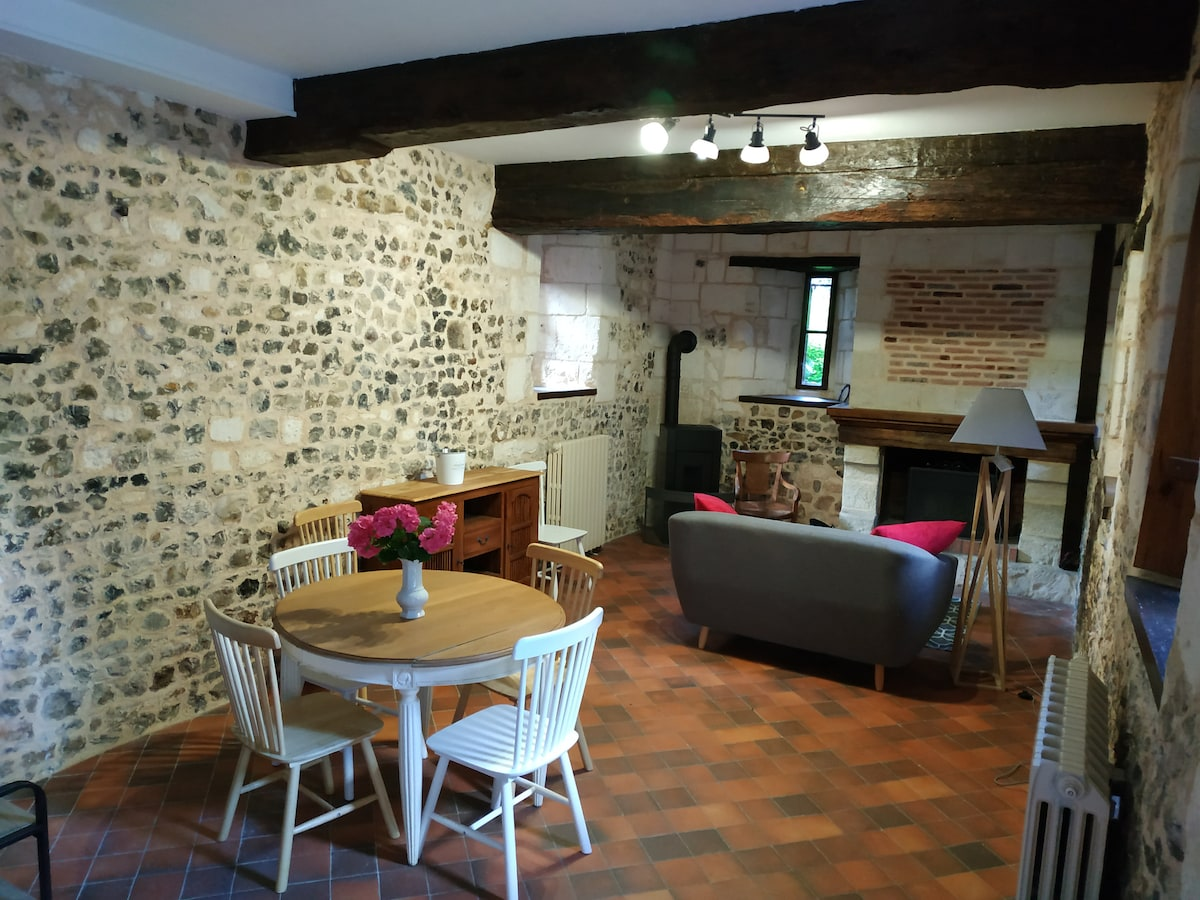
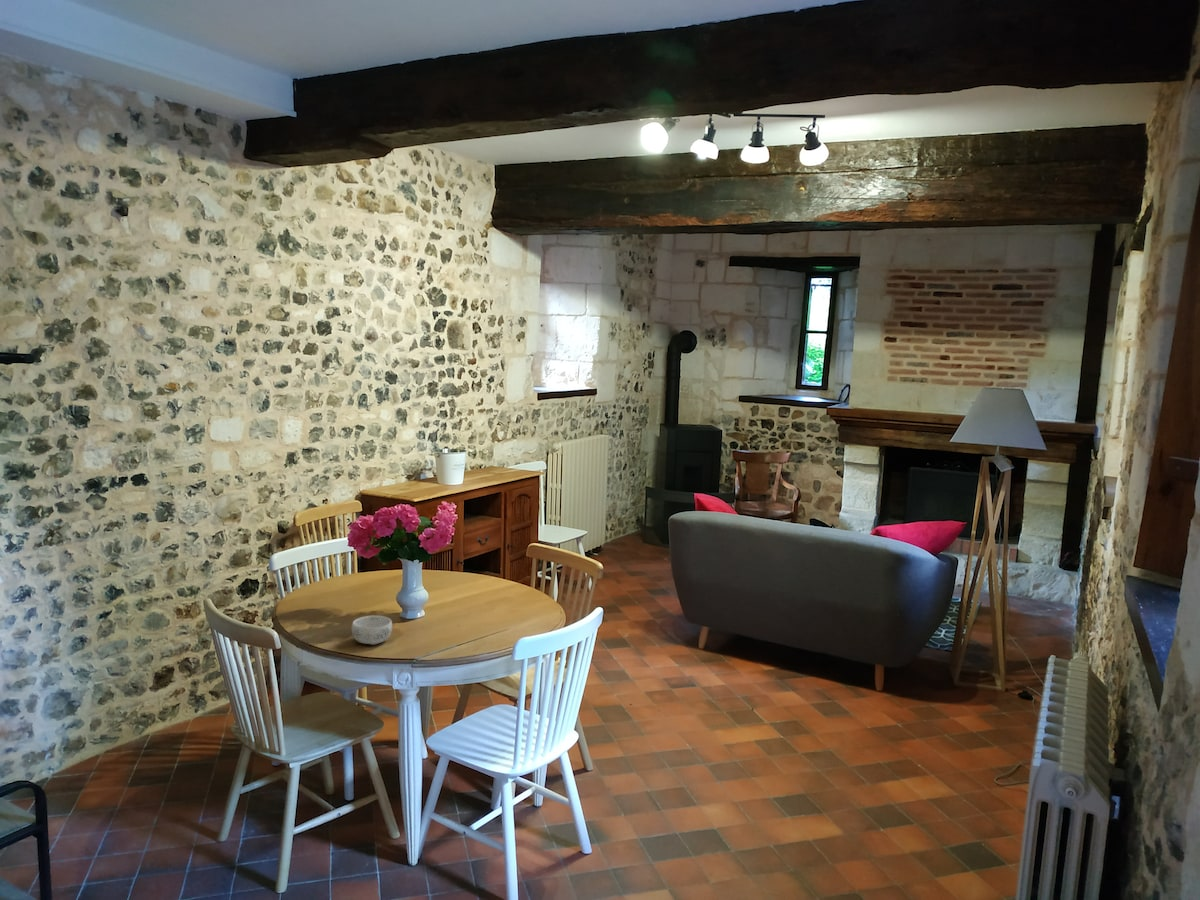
+ decorative bowl (372, 630)
